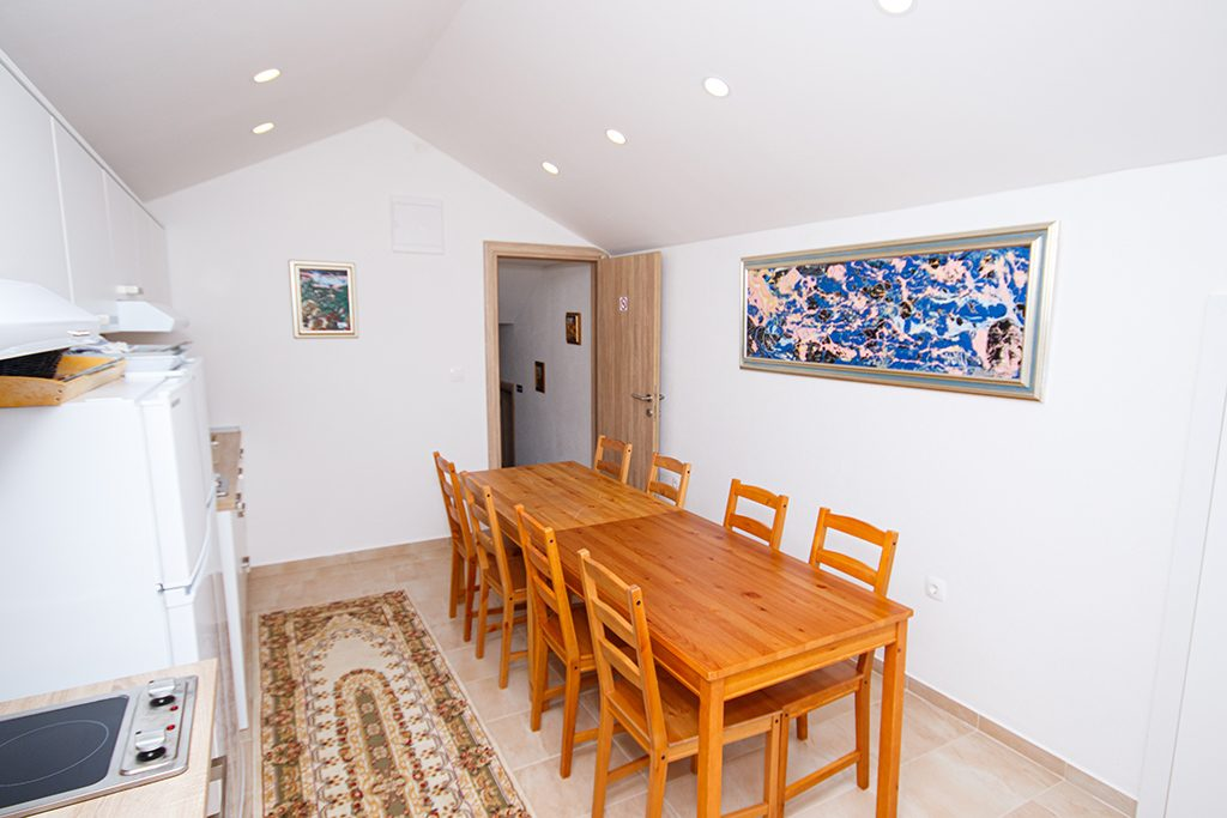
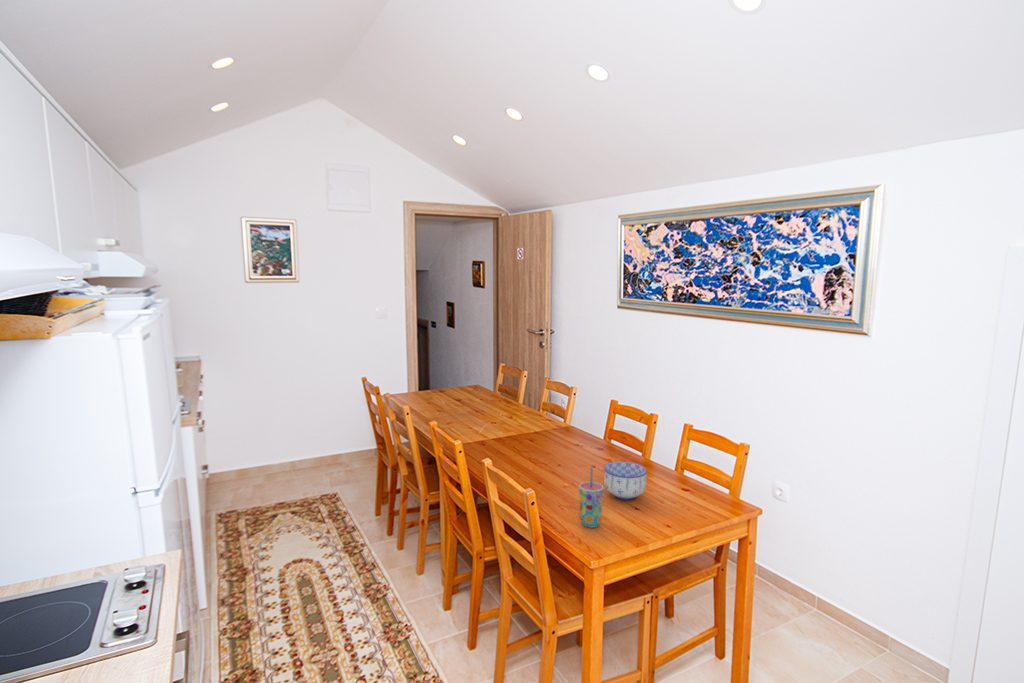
+ cup (591, 495)
+ bowl (624, 482)
